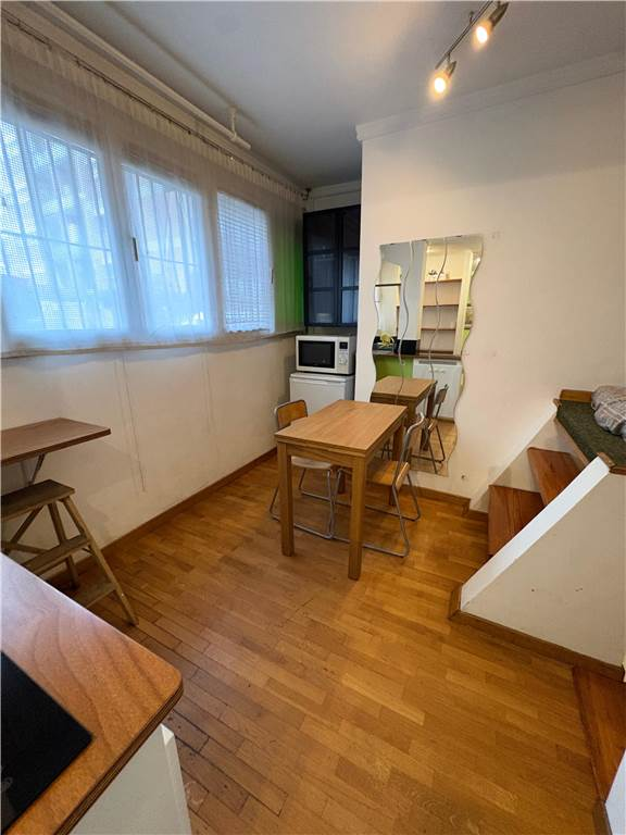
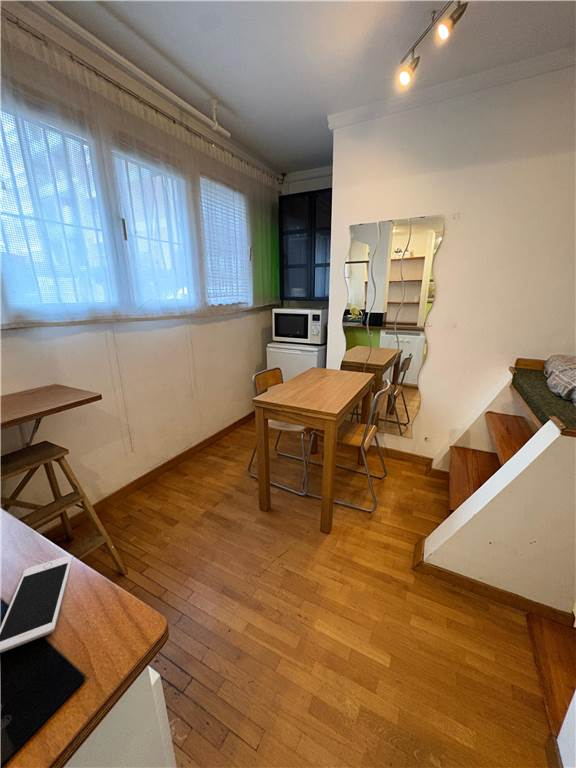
+ cell phone (38, 597)
